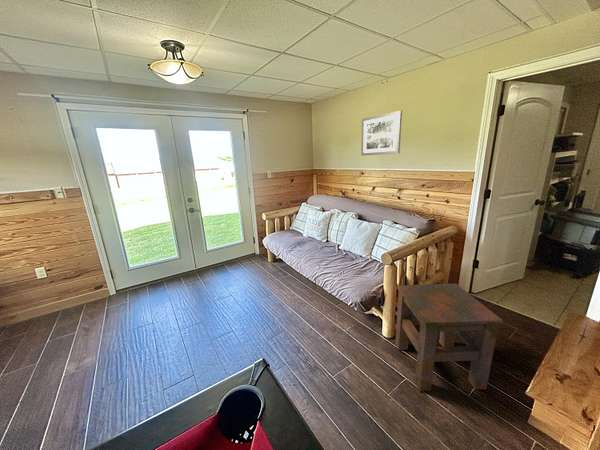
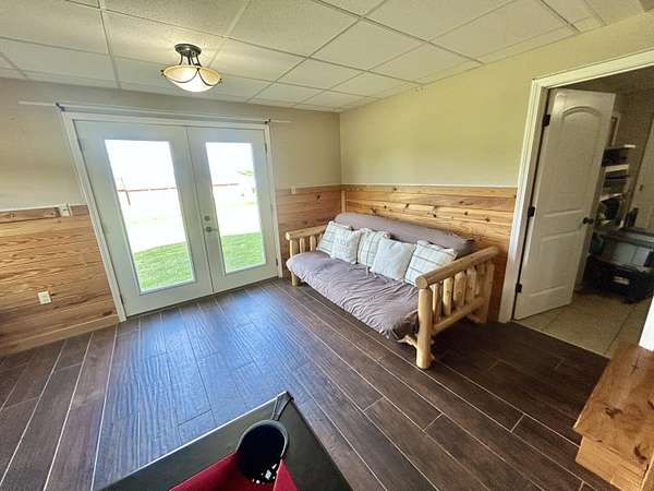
- wall art (379, 135)
- side table (440, 333)
